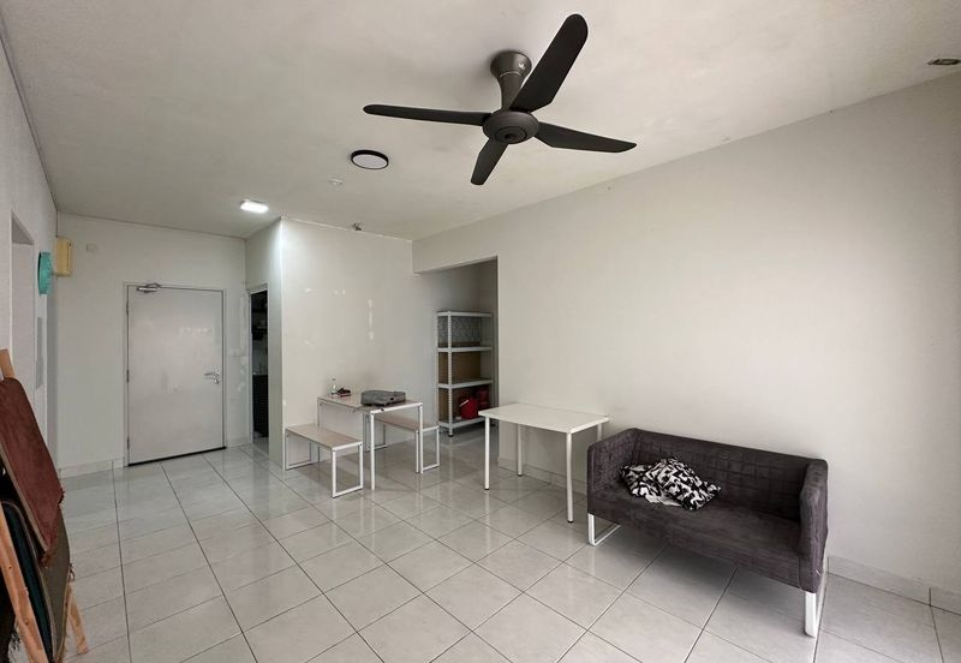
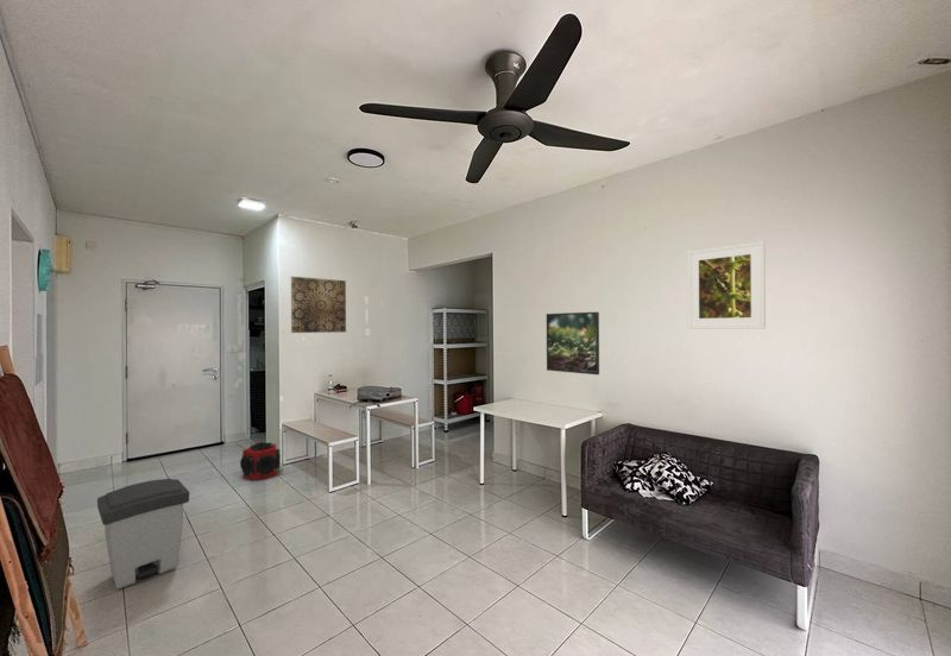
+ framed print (571, 342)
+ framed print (724, 288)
+ wall art (319, 305)
+ speaker (262, 459)
+ trash can (144, 529)
